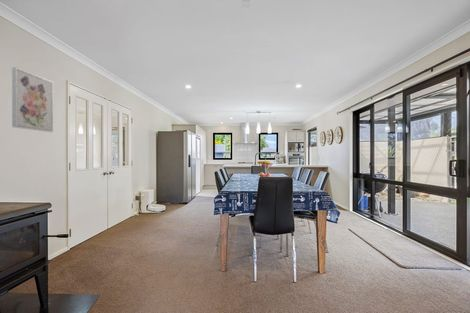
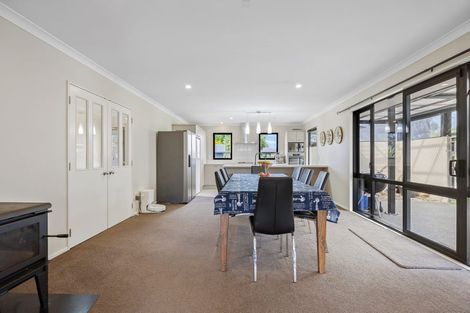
- wall art (34, 102)
